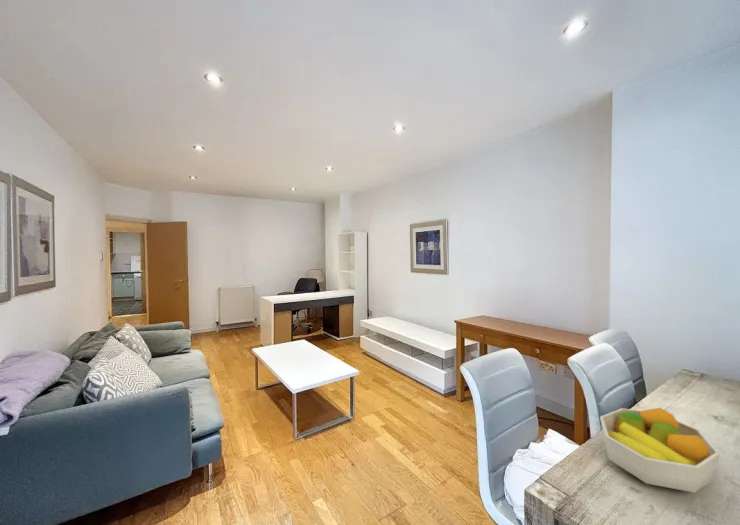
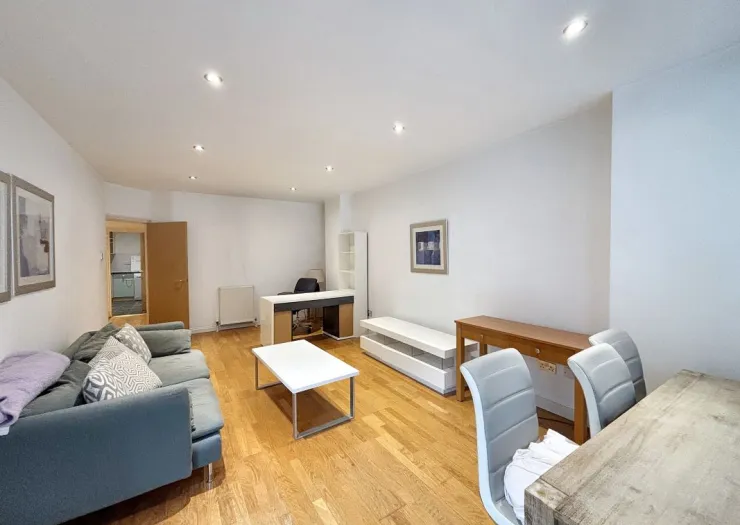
- fruit bowl (653, 441)
